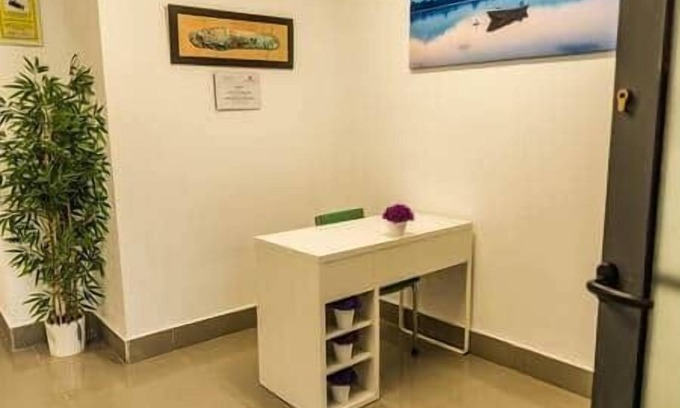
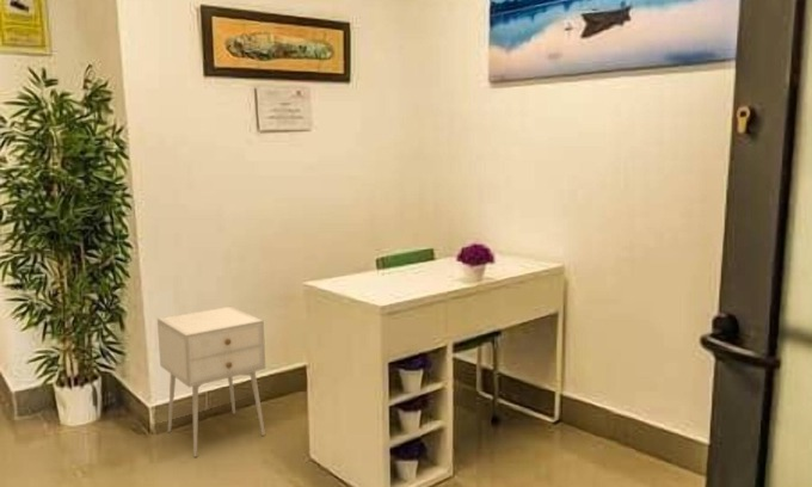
+ nightstand (214, 377)
